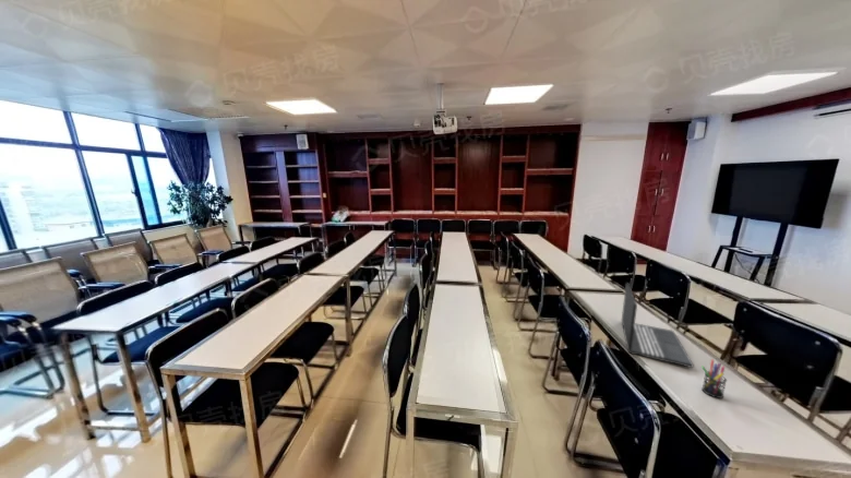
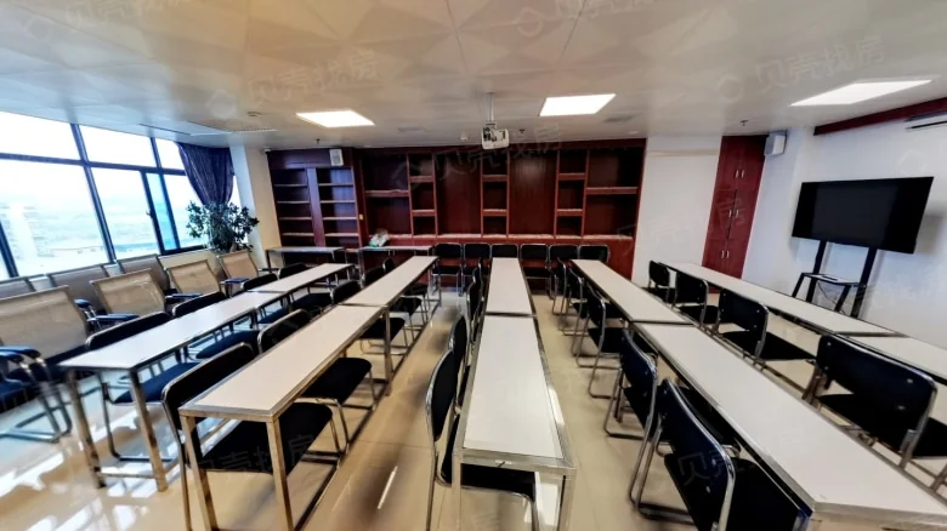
- pen holder (711, 378)
- laptop (652, 326)
